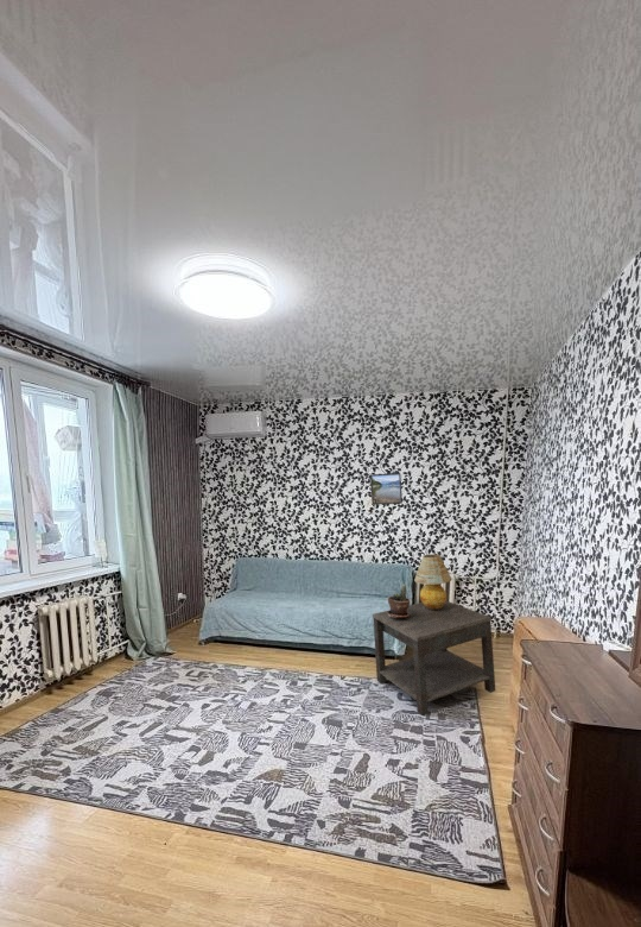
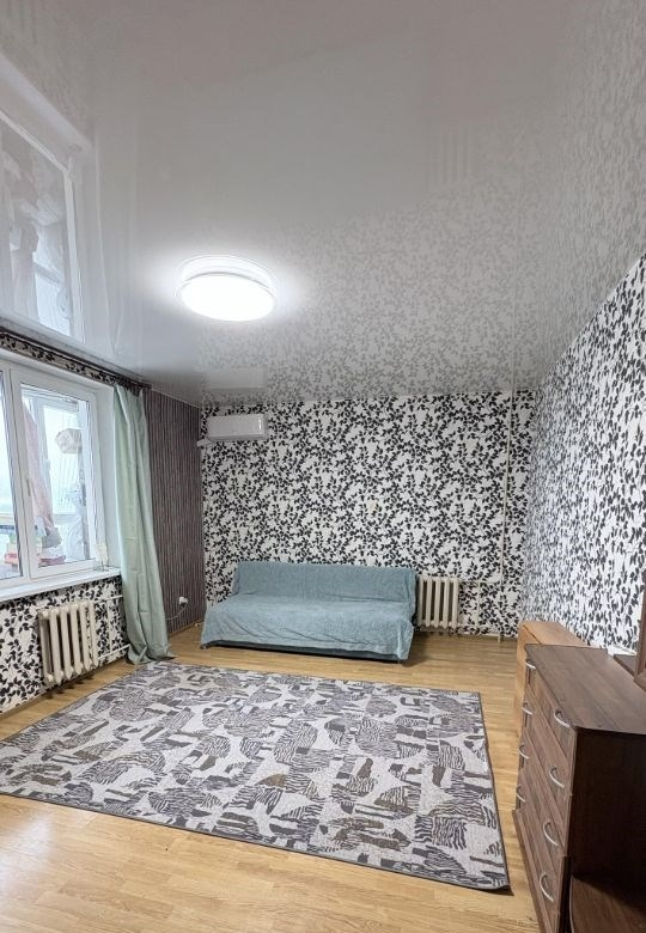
- table lamp (432, 581)
- side table (431, 650)
- potted plant (398, 599)
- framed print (386, 488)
